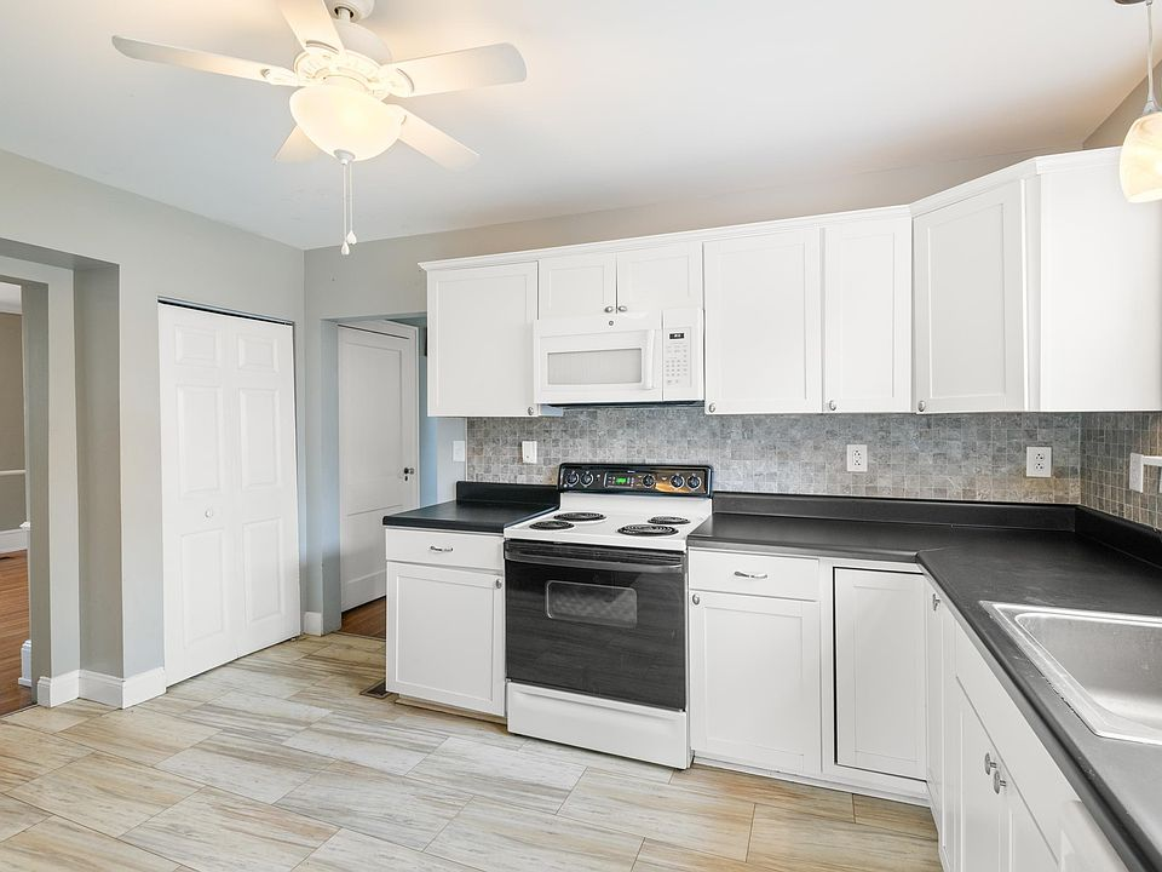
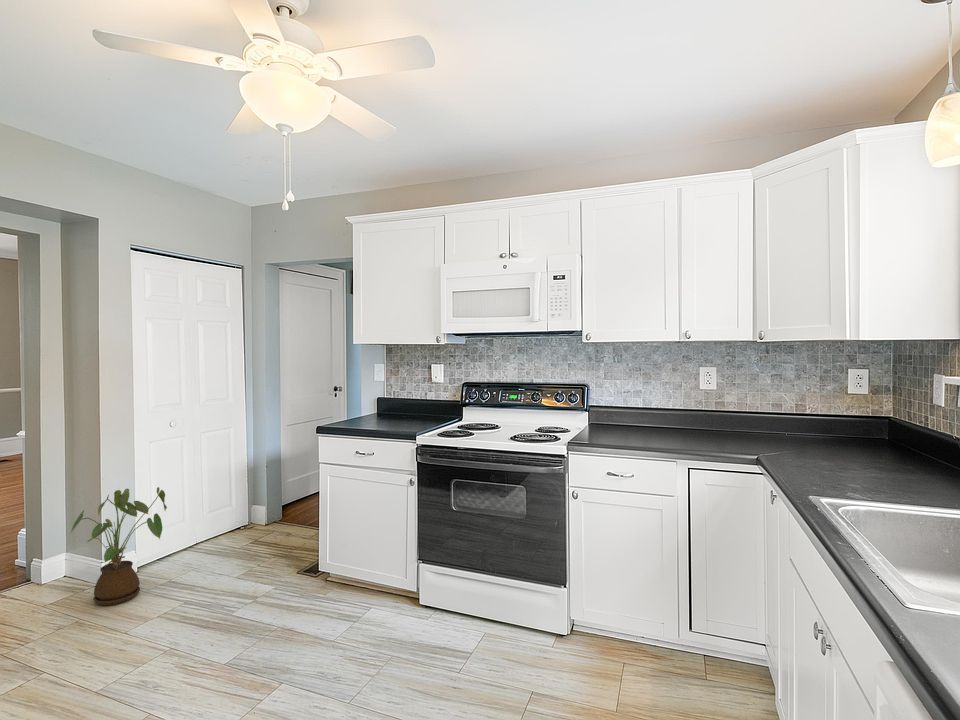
+ house plant (125, 545)
